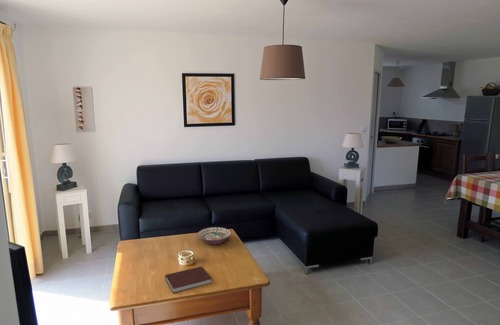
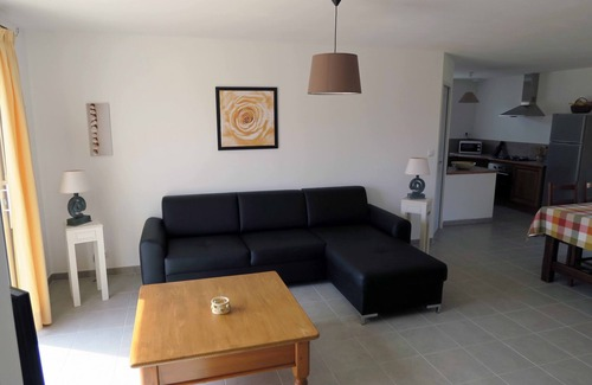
- decorative bowl (214, 237)
- notebook (188, 278)
